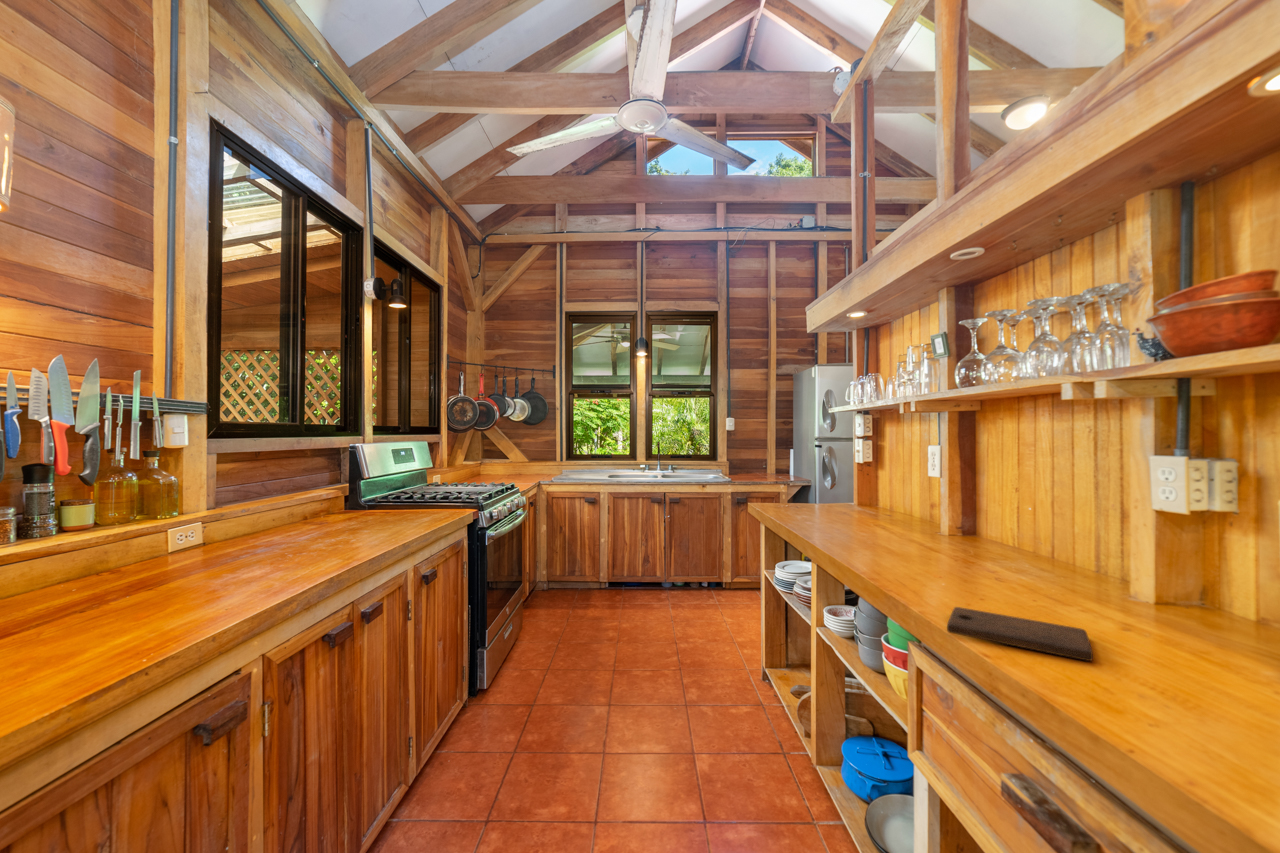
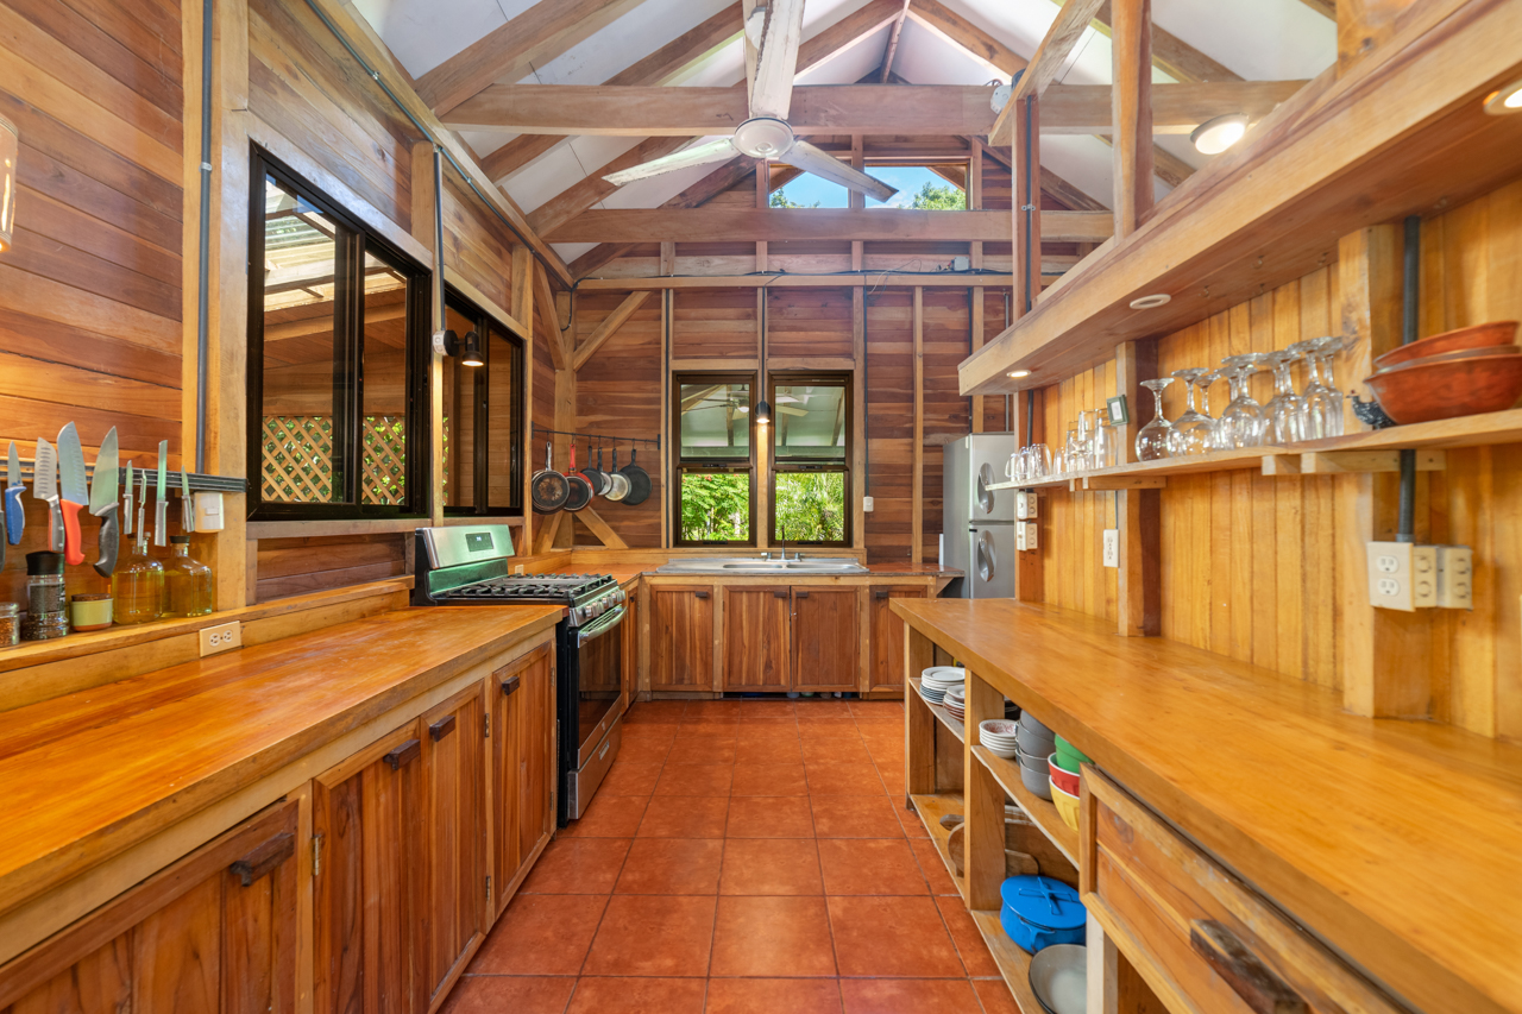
- cutting board (1015, 630)
